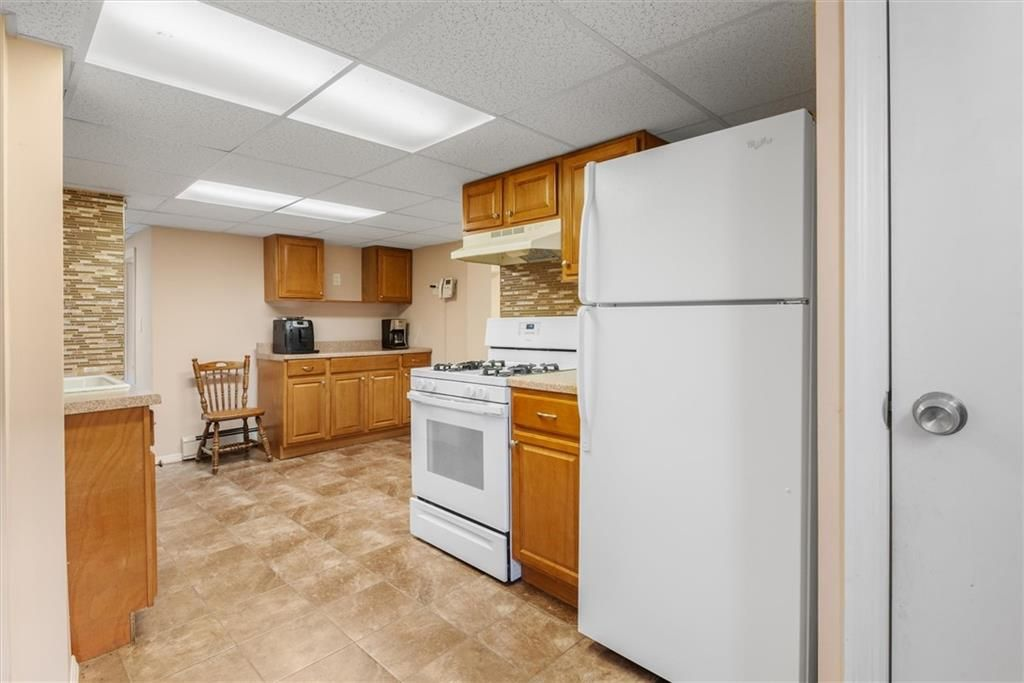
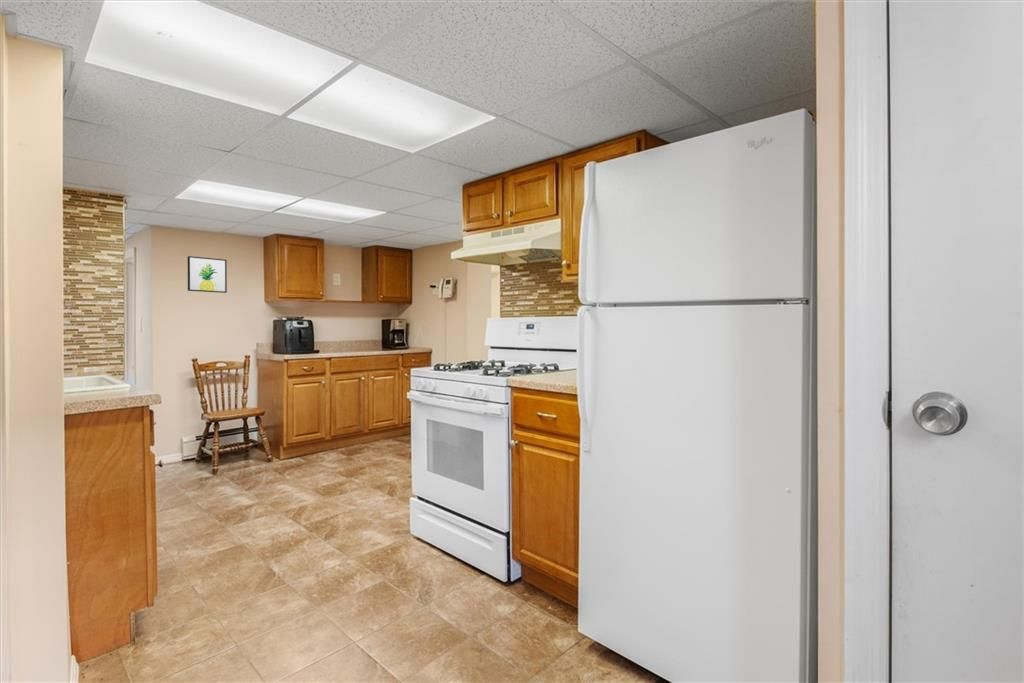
+ wall art (207, 274)
